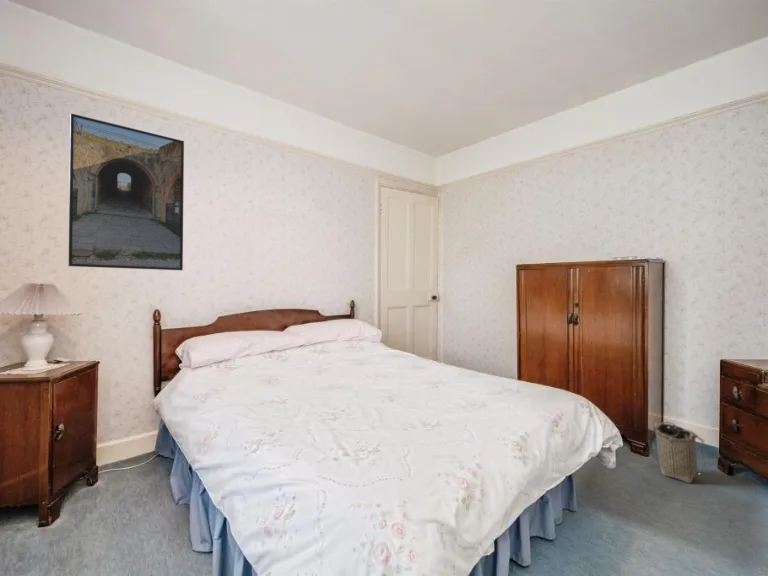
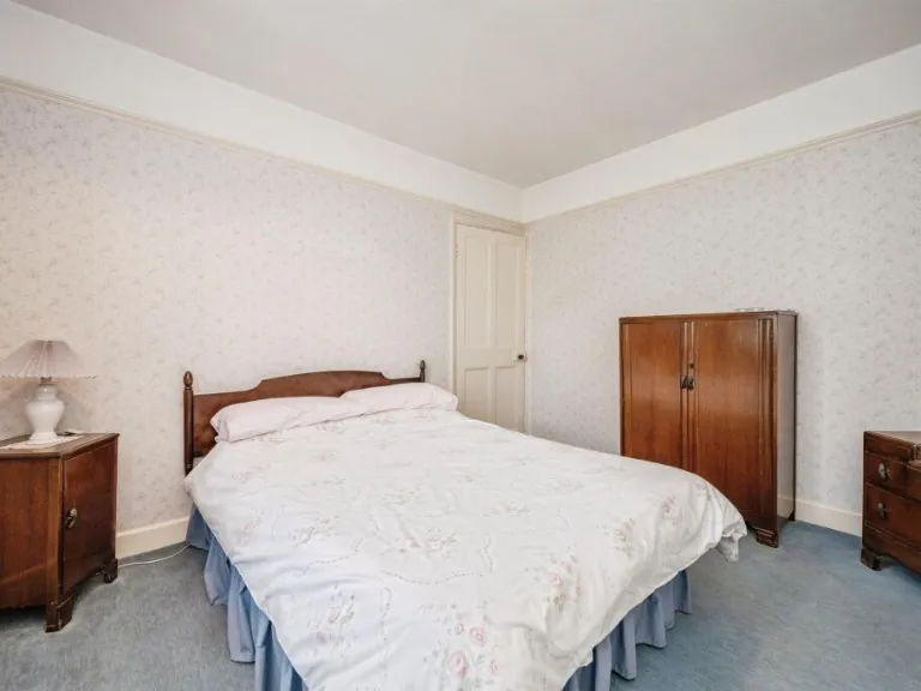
- basket (678, 450)
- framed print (131, 198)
